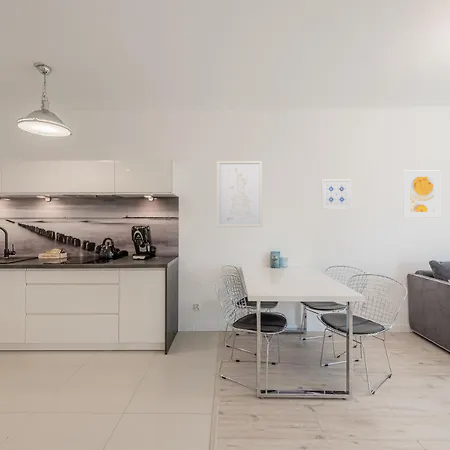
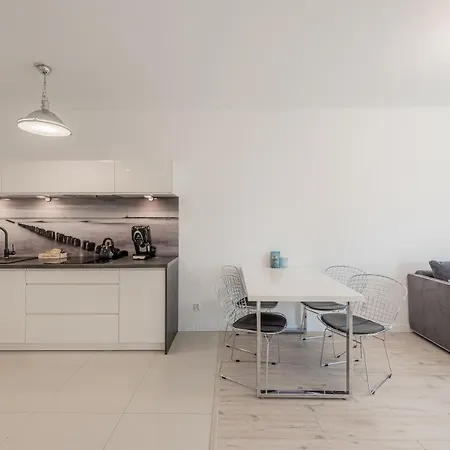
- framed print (421, 194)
- wall art (336, 194)
- wall art (239, 194)
